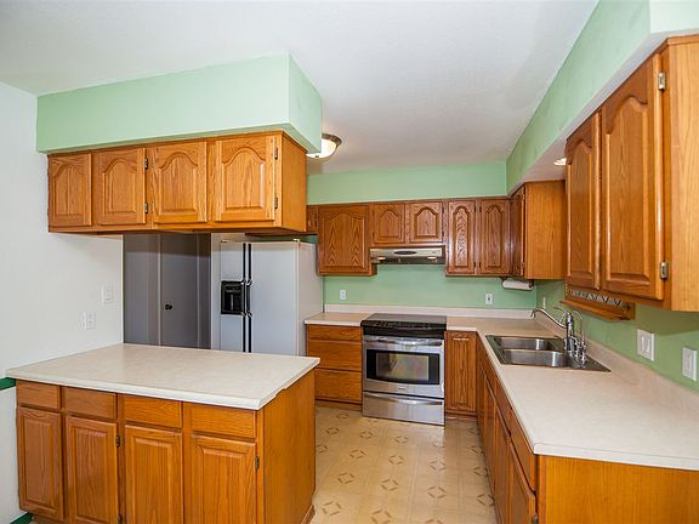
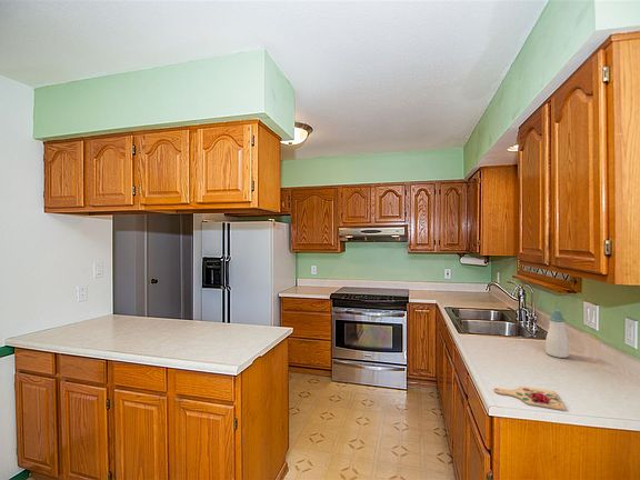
+ soap bottle (557, 332)
+ cutting board (526, 392)
